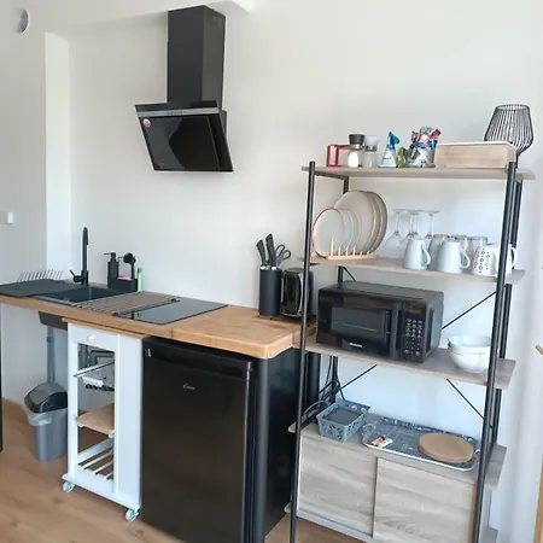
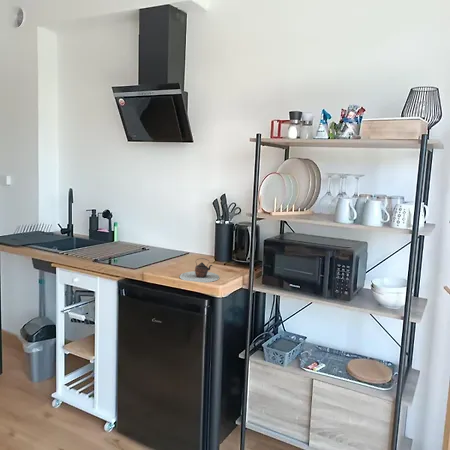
+ teapot (199, 267)
